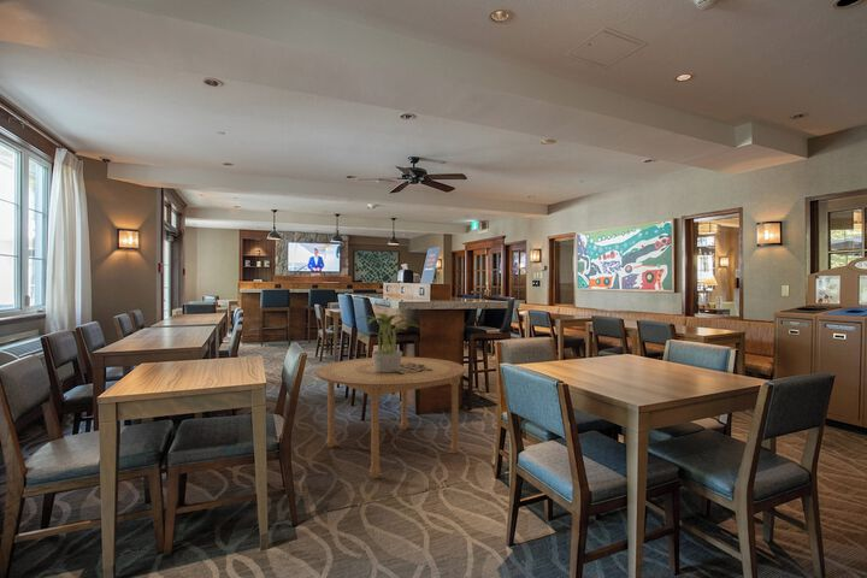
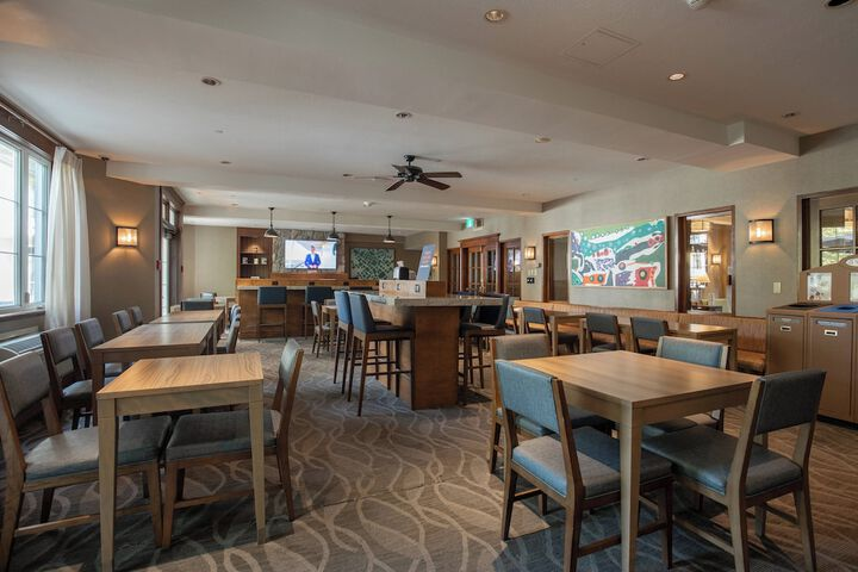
- dining table (401, 407)
- potted plant (388, 342)
